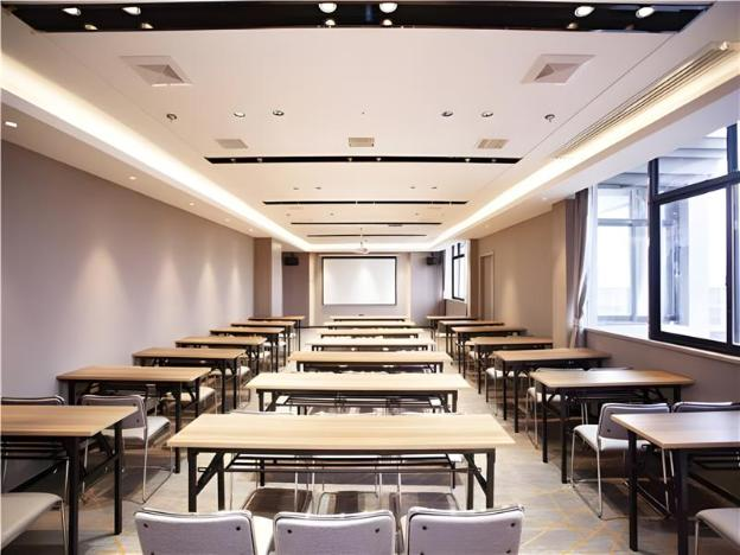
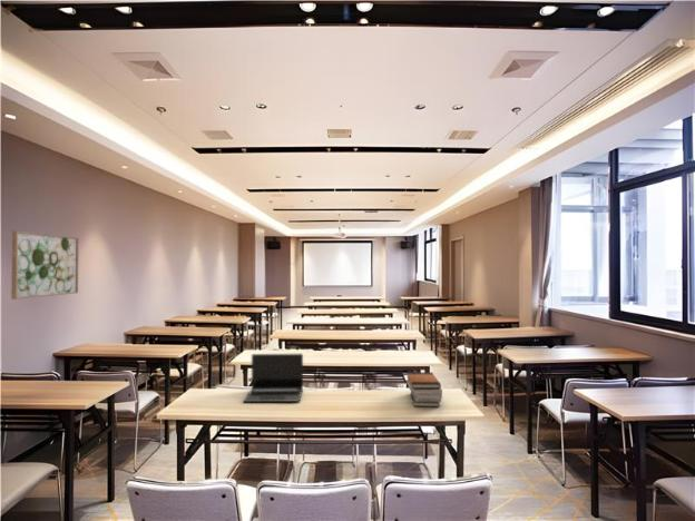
+ wall art (49, 265)
+ laptop (274, 376)
+ book stack (423, 389)
